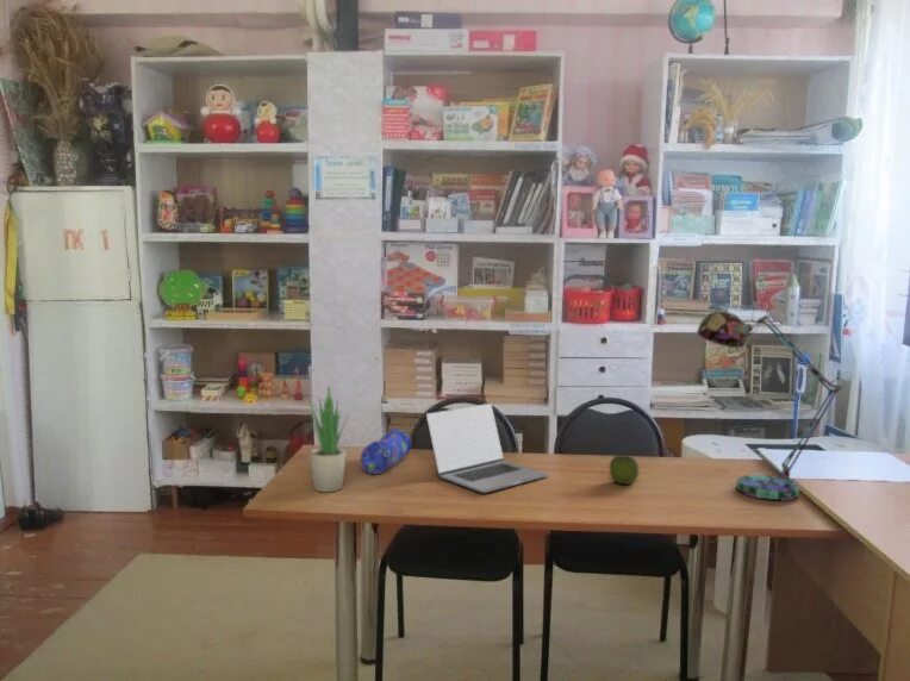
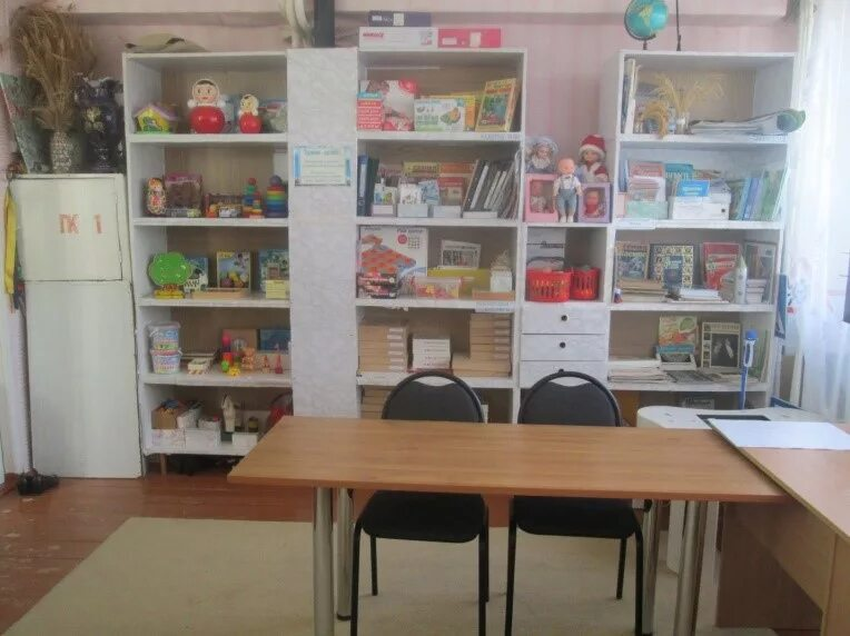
- laptop (487, 445)
- pencil case (386, 449)
- apple (624, 468)
- potted plant (329, 436)
- desk lamp (737, 350)
